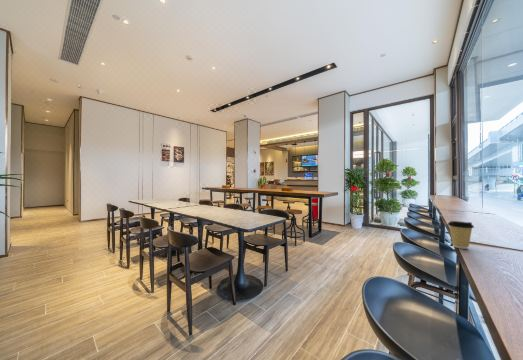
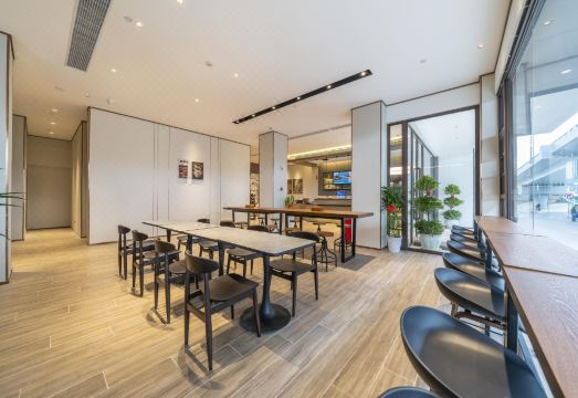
- coffee cup (460, 234)
